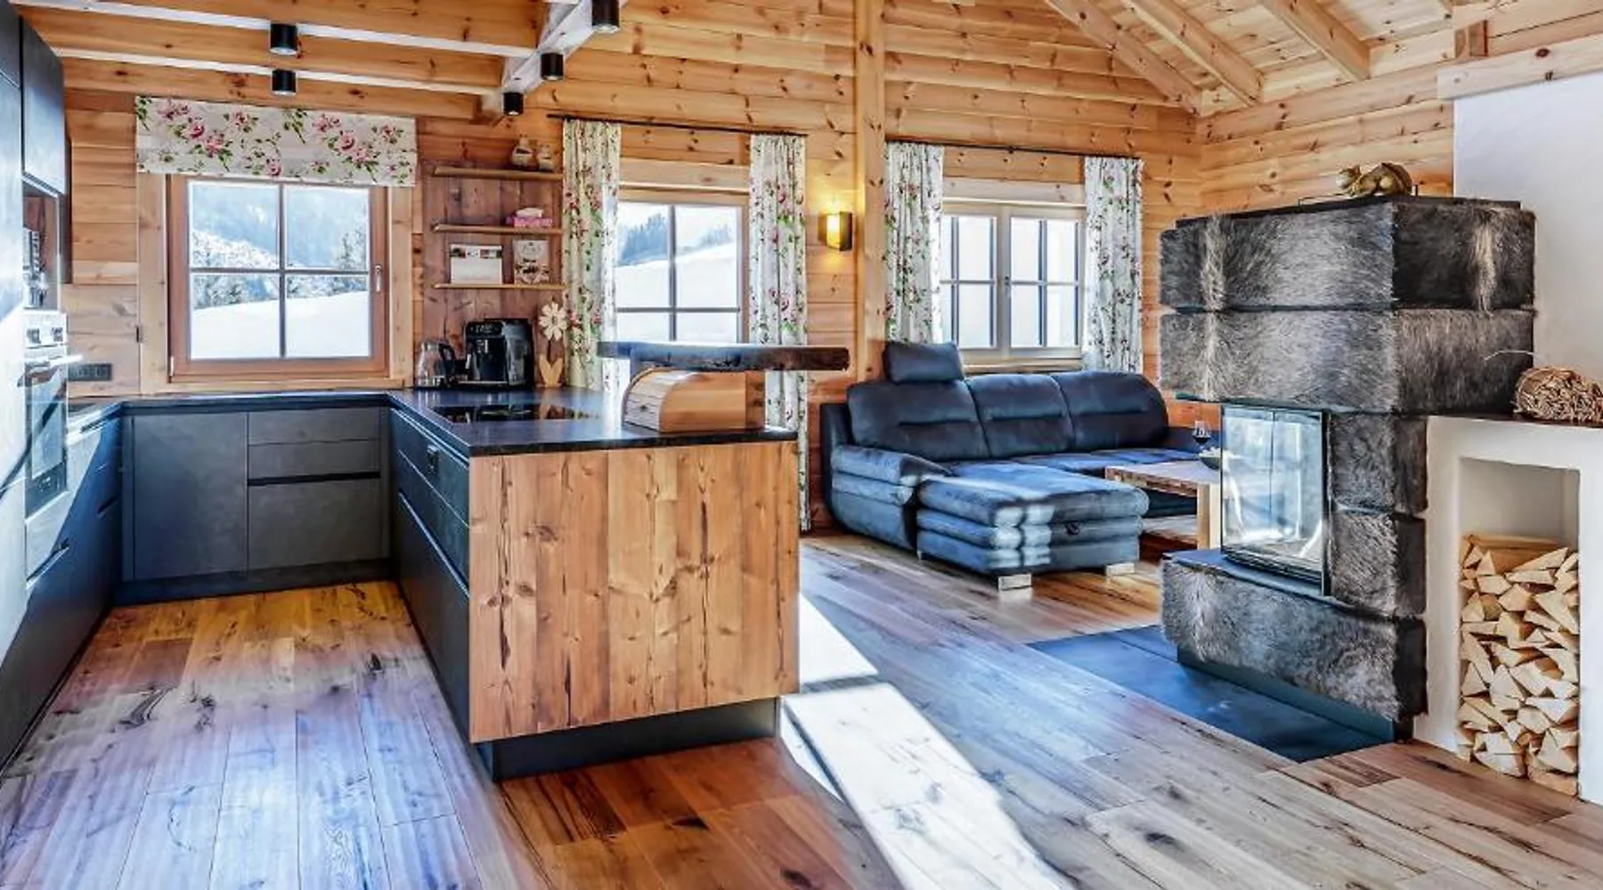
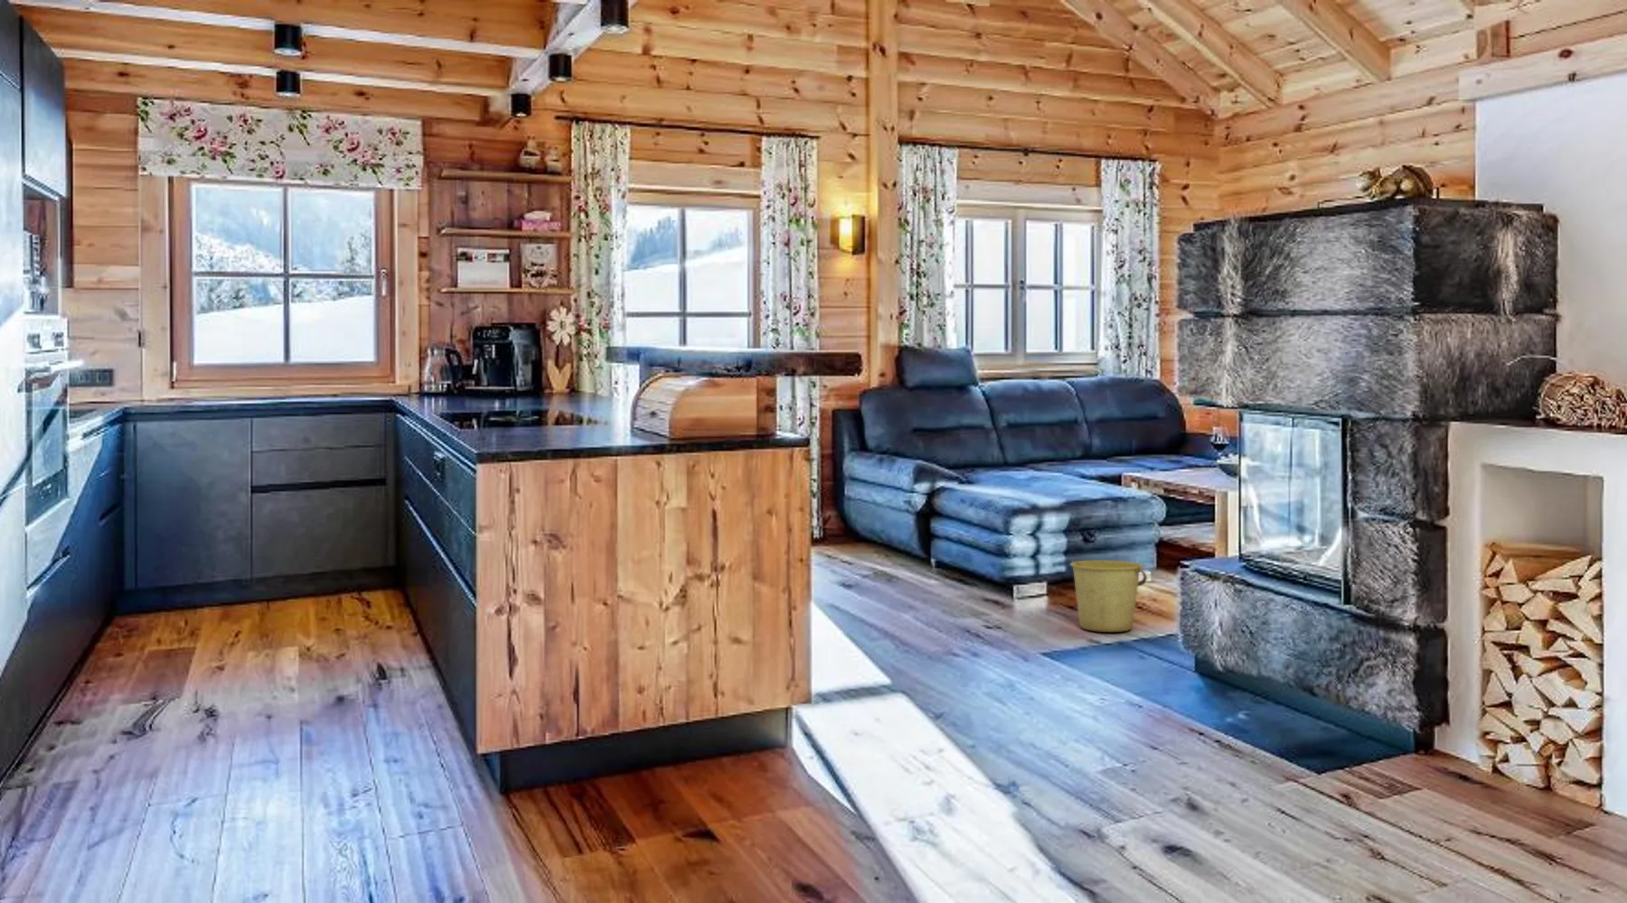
+ bucket (1105, 596)
